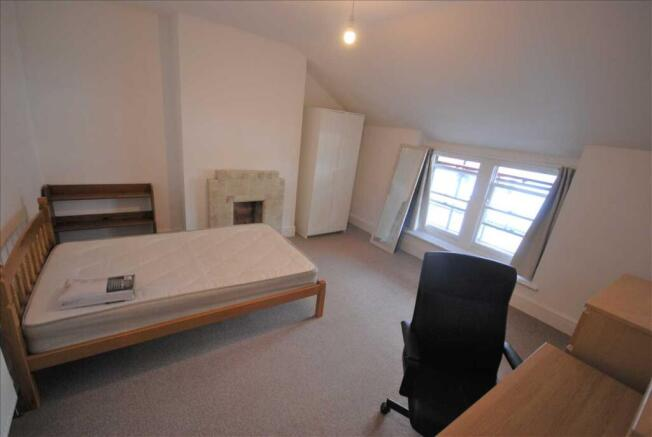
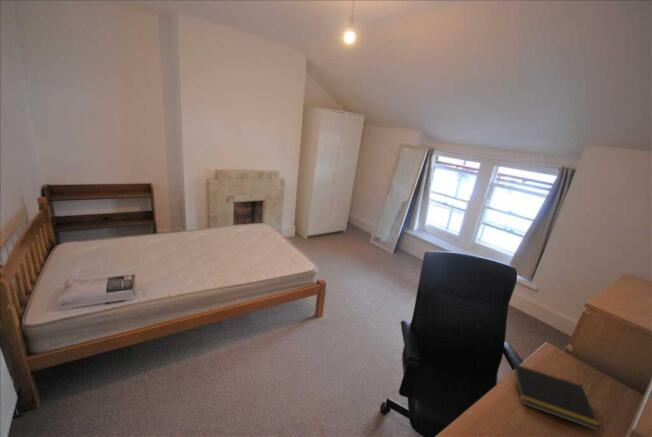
+ notepad (552, 394)
